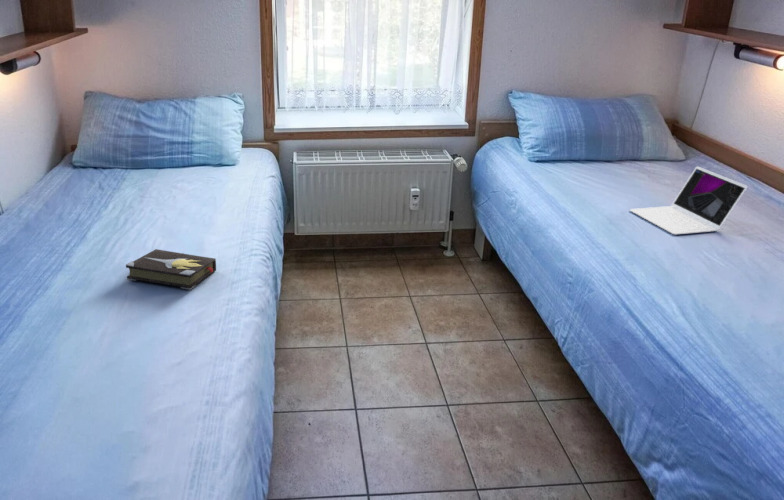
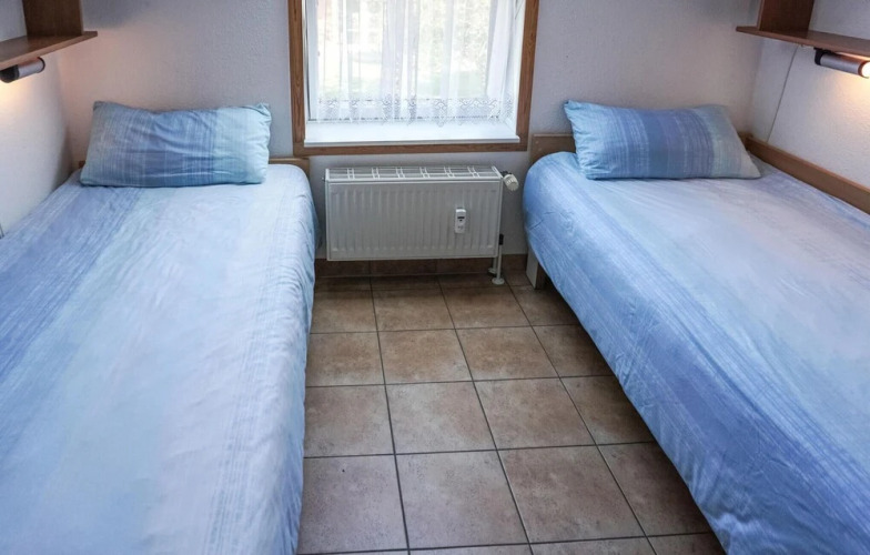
- hardback book (171, 267)
- laptop (687, 196)
